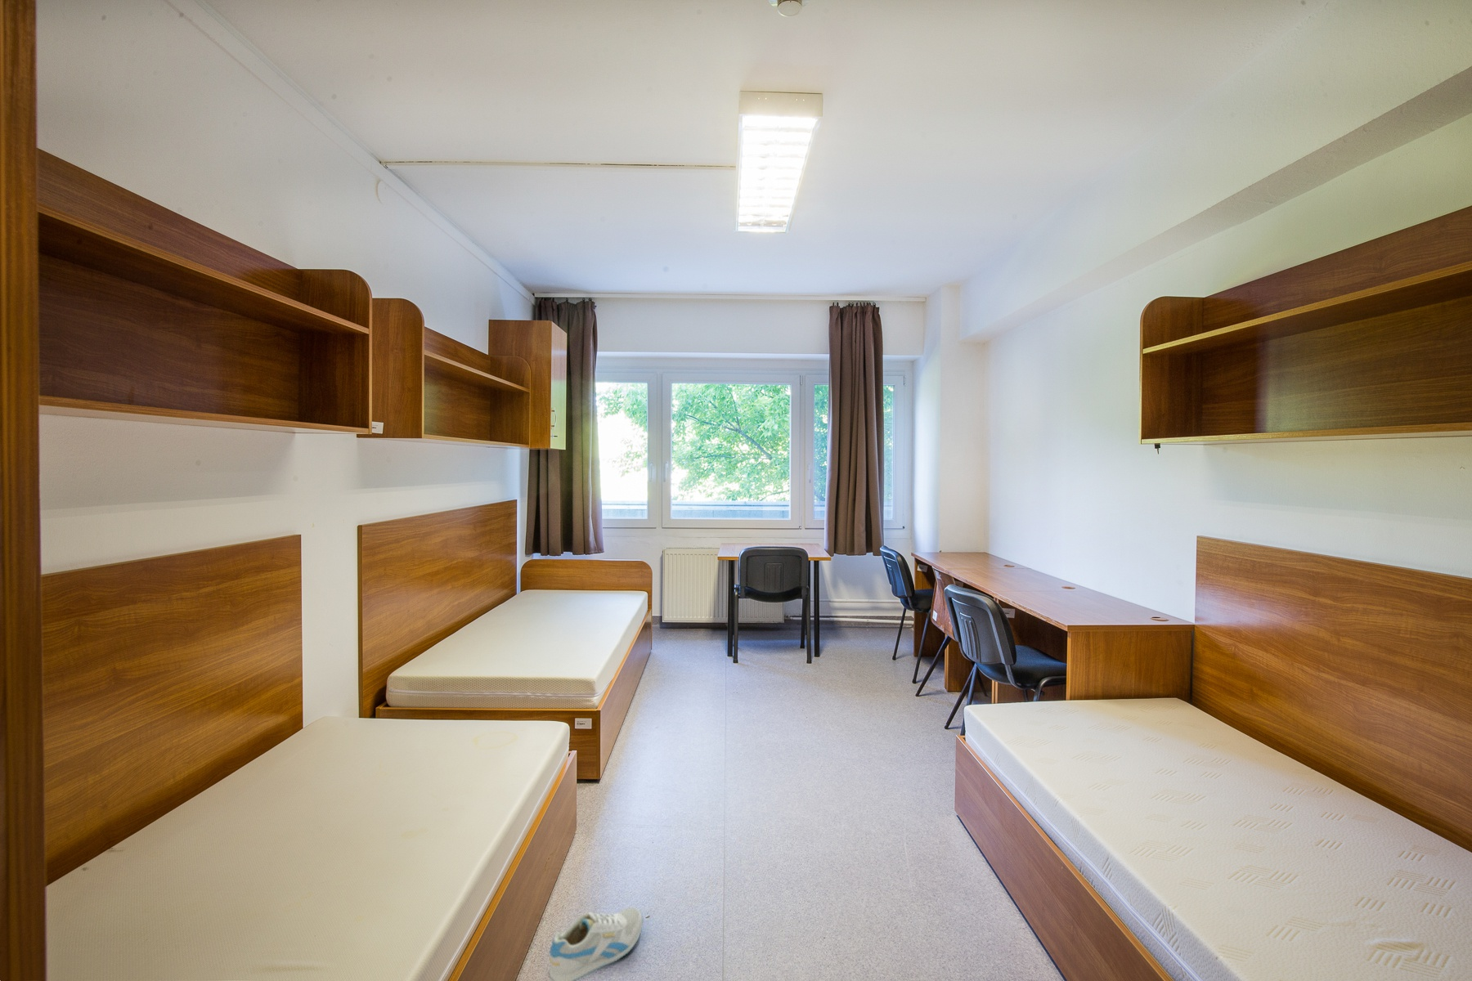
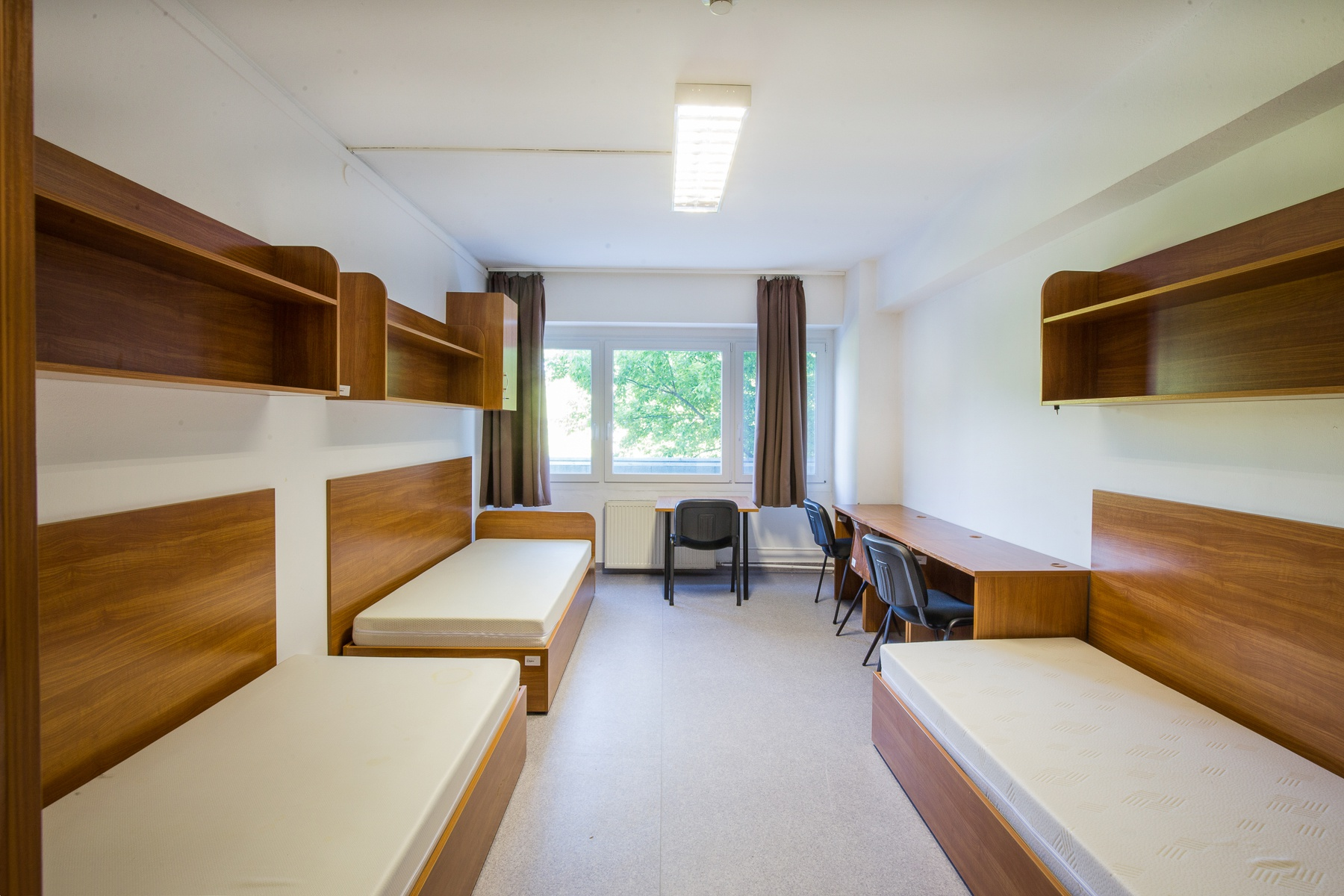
- sneaker (598, 934)
